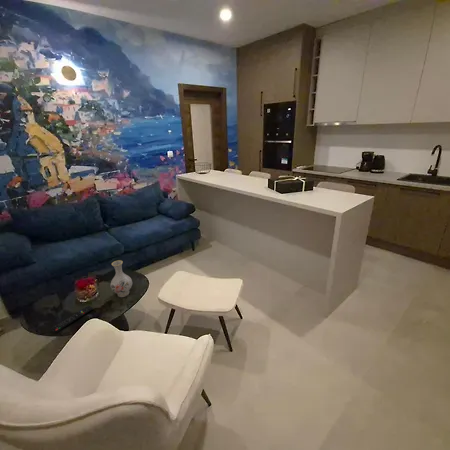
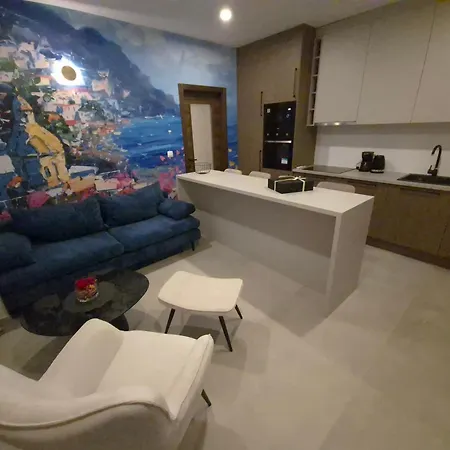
- vase (120, 278)
- remote control (72, 318)
